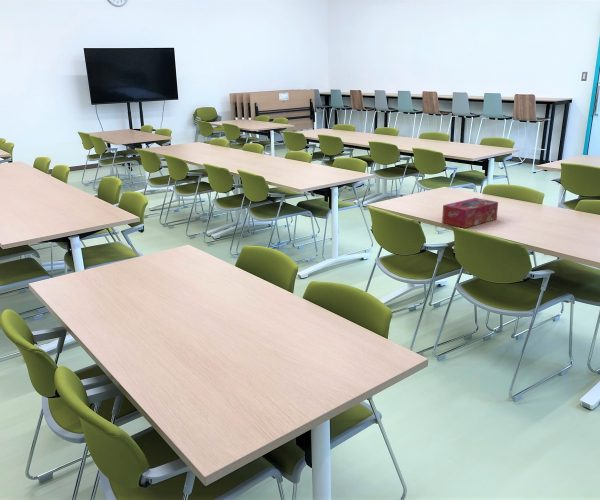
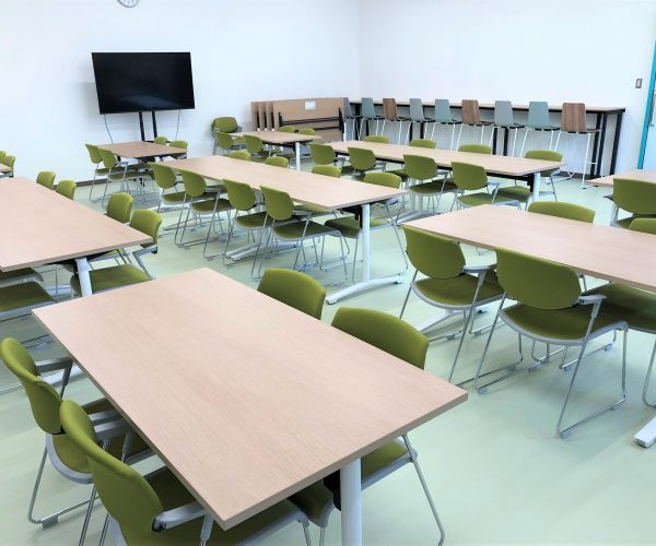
- tissue box (470, 212)
